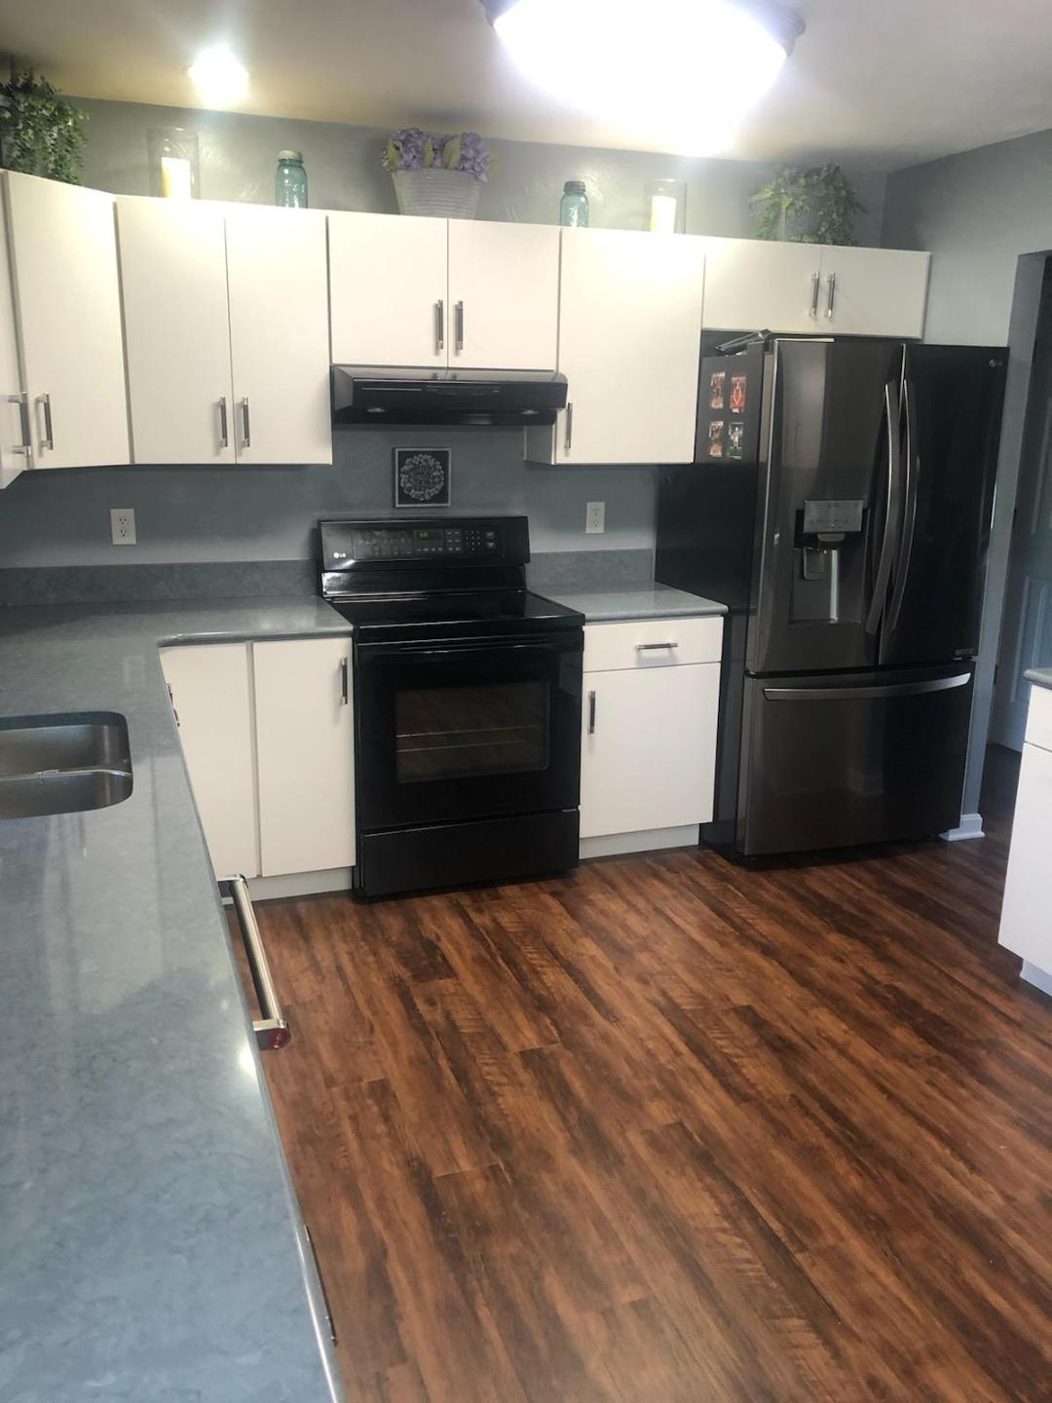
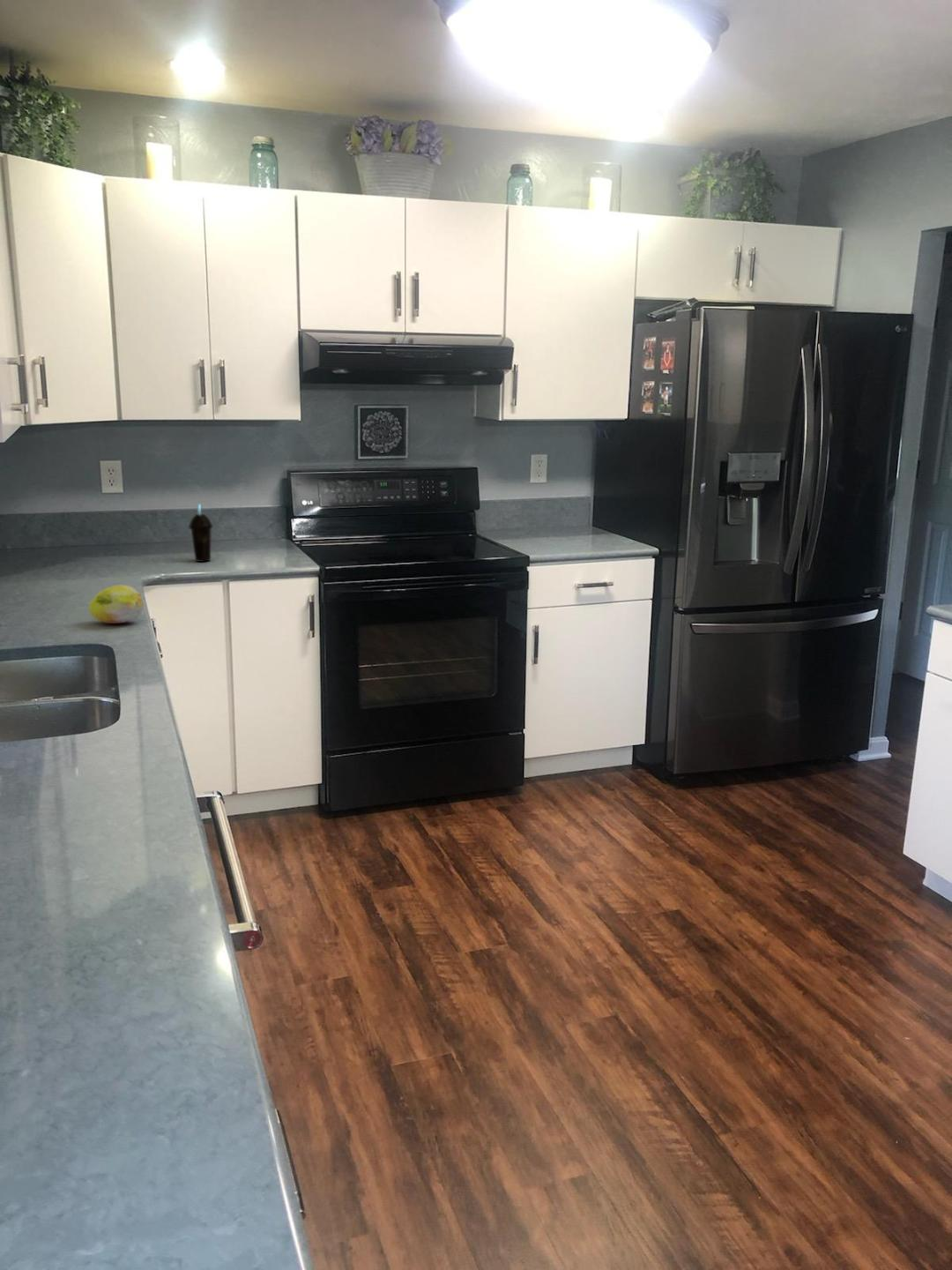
+ fruit (115, 604)
+ cup (201, 532)
